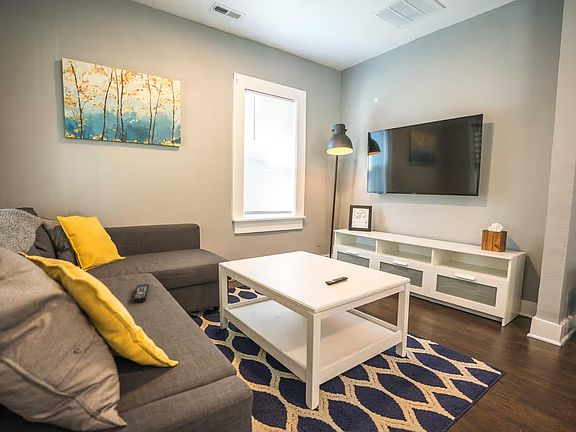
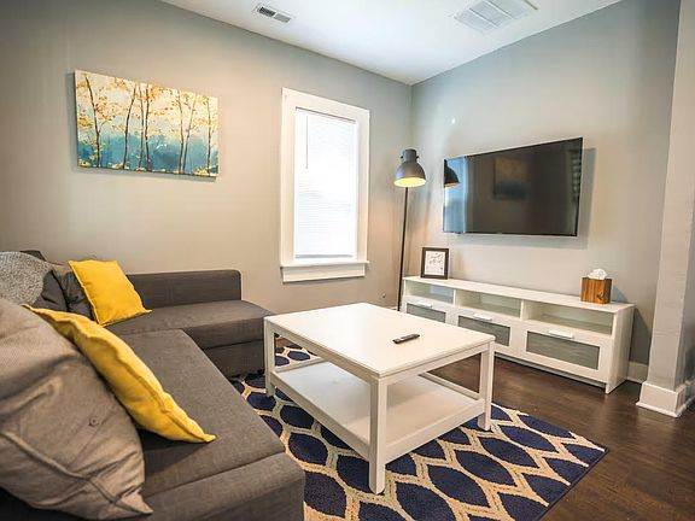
- remote control (141, 292)
